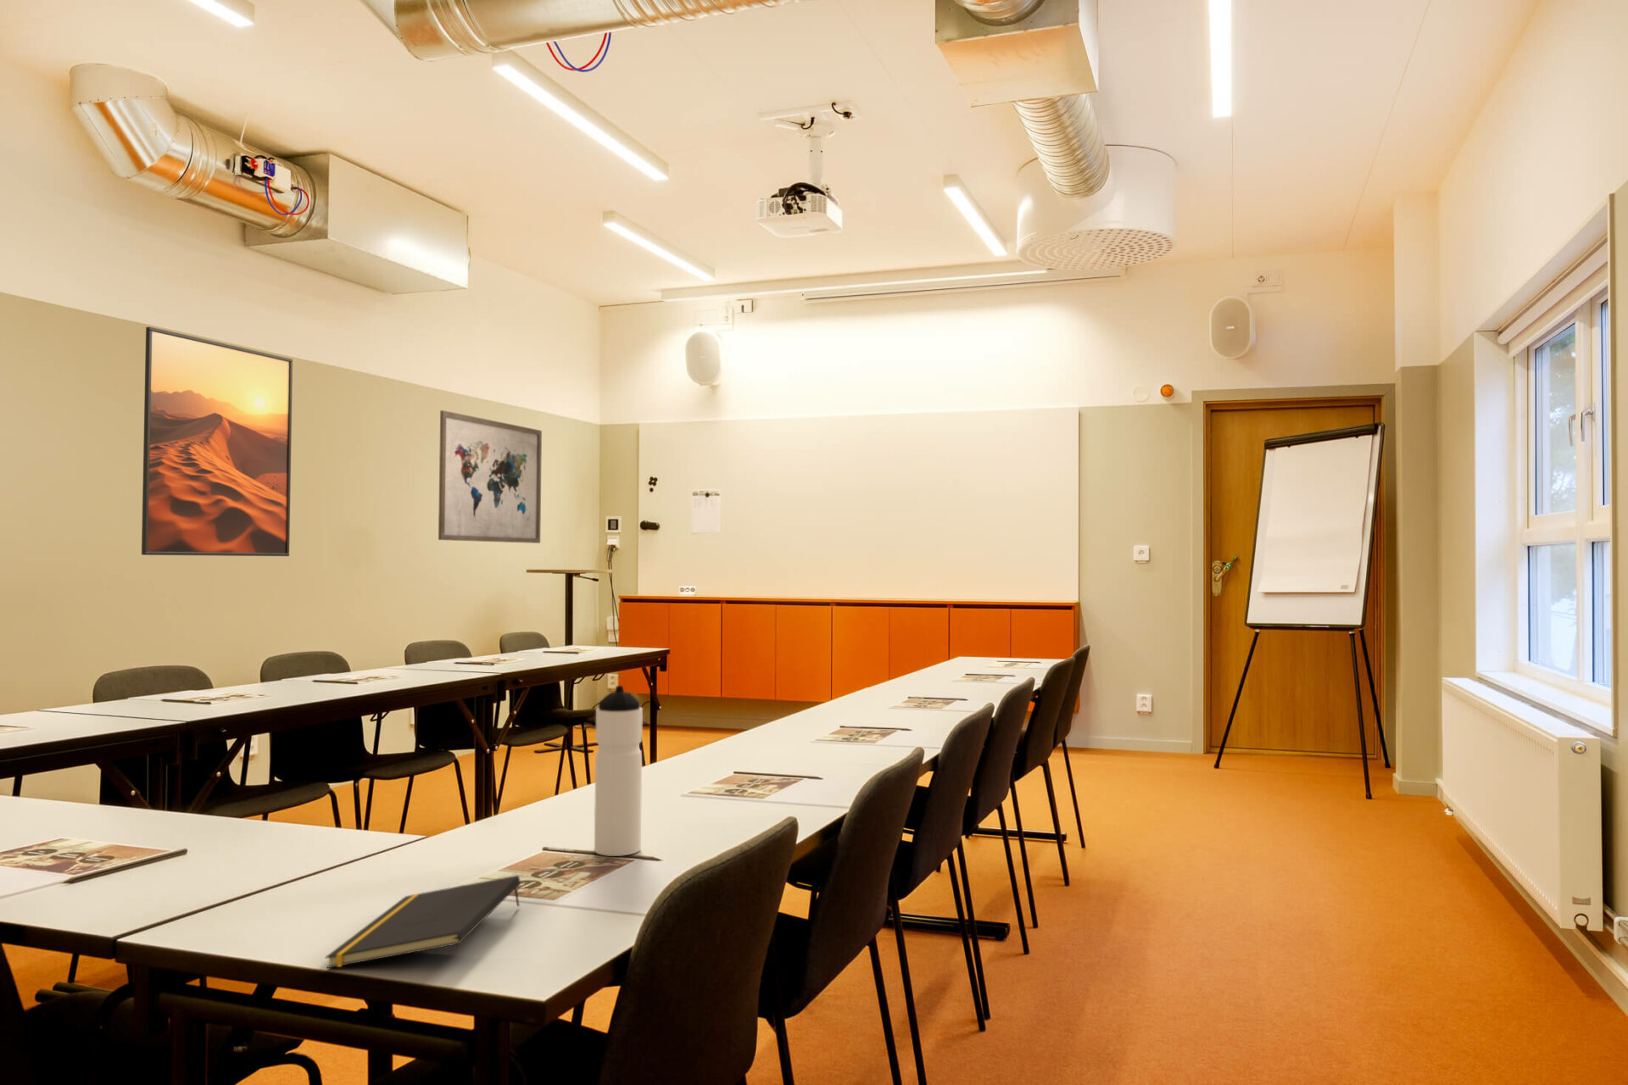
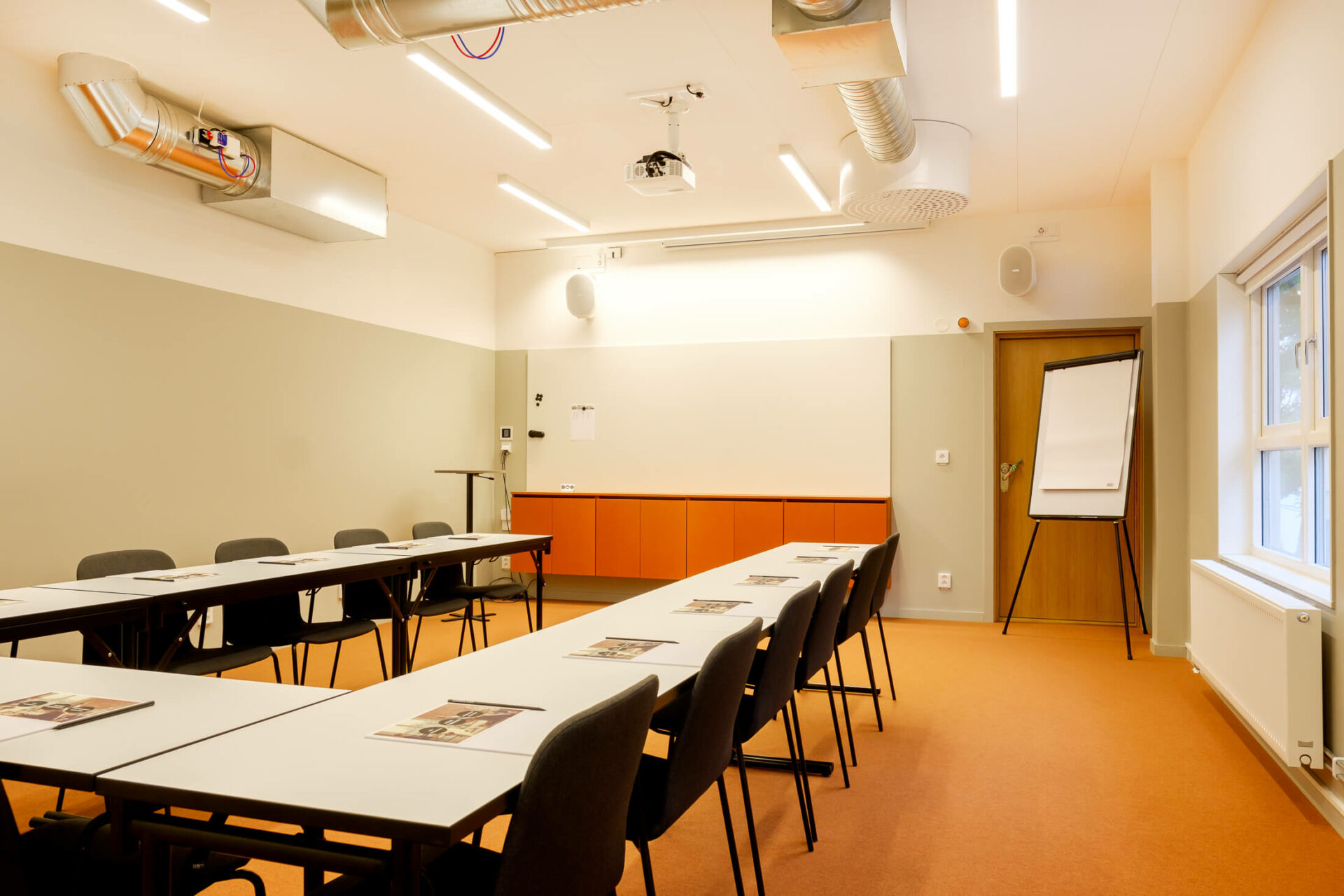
- notepad (430, 918)
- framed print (222, 449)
- water bottle (618, 768)
- wall art (493, 481)
